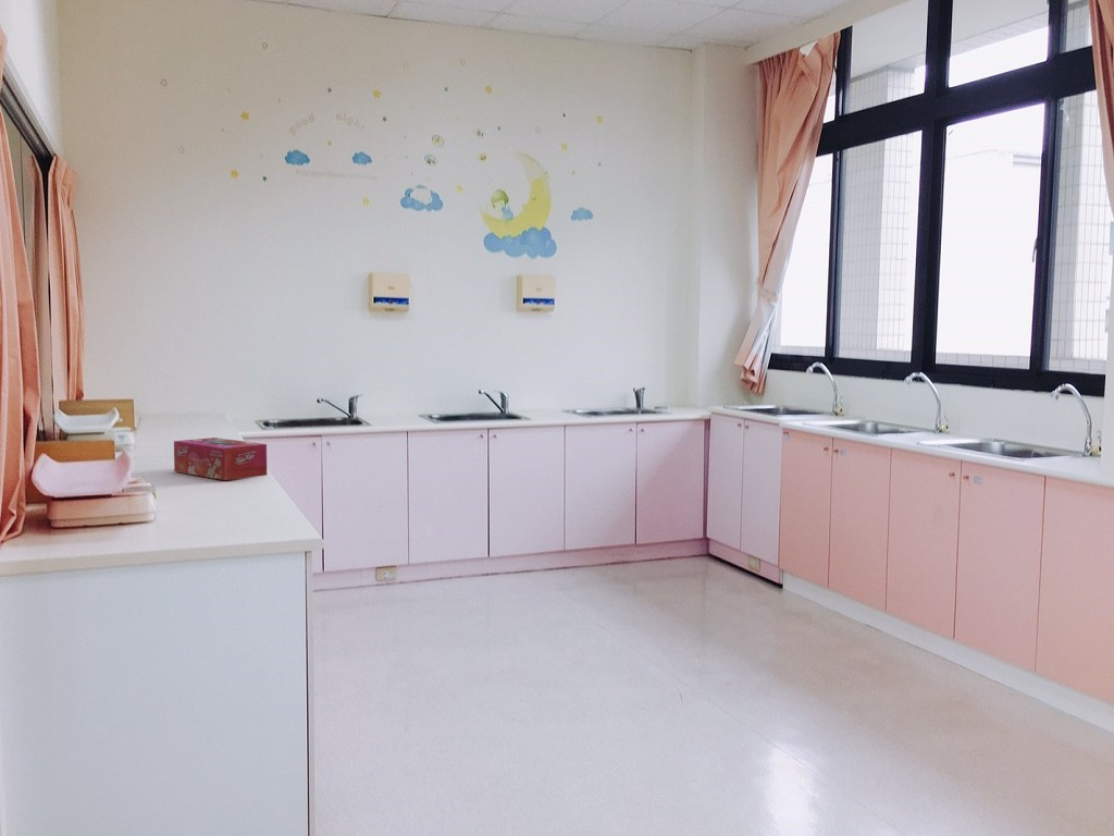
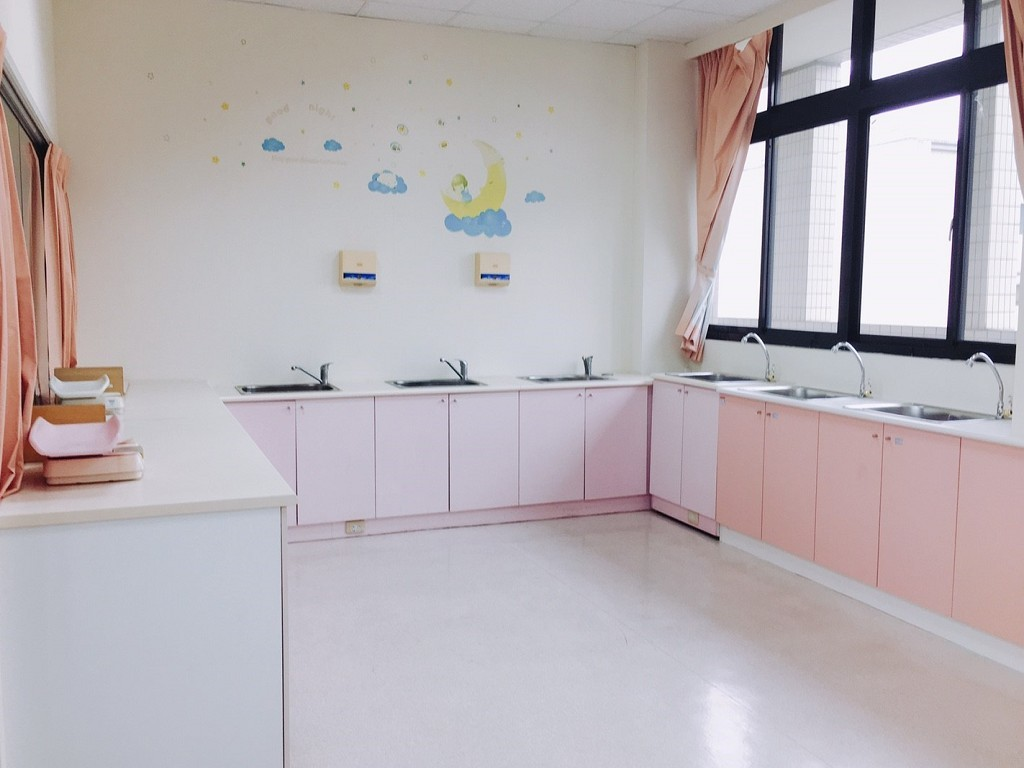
- tissue box (220, 457)
